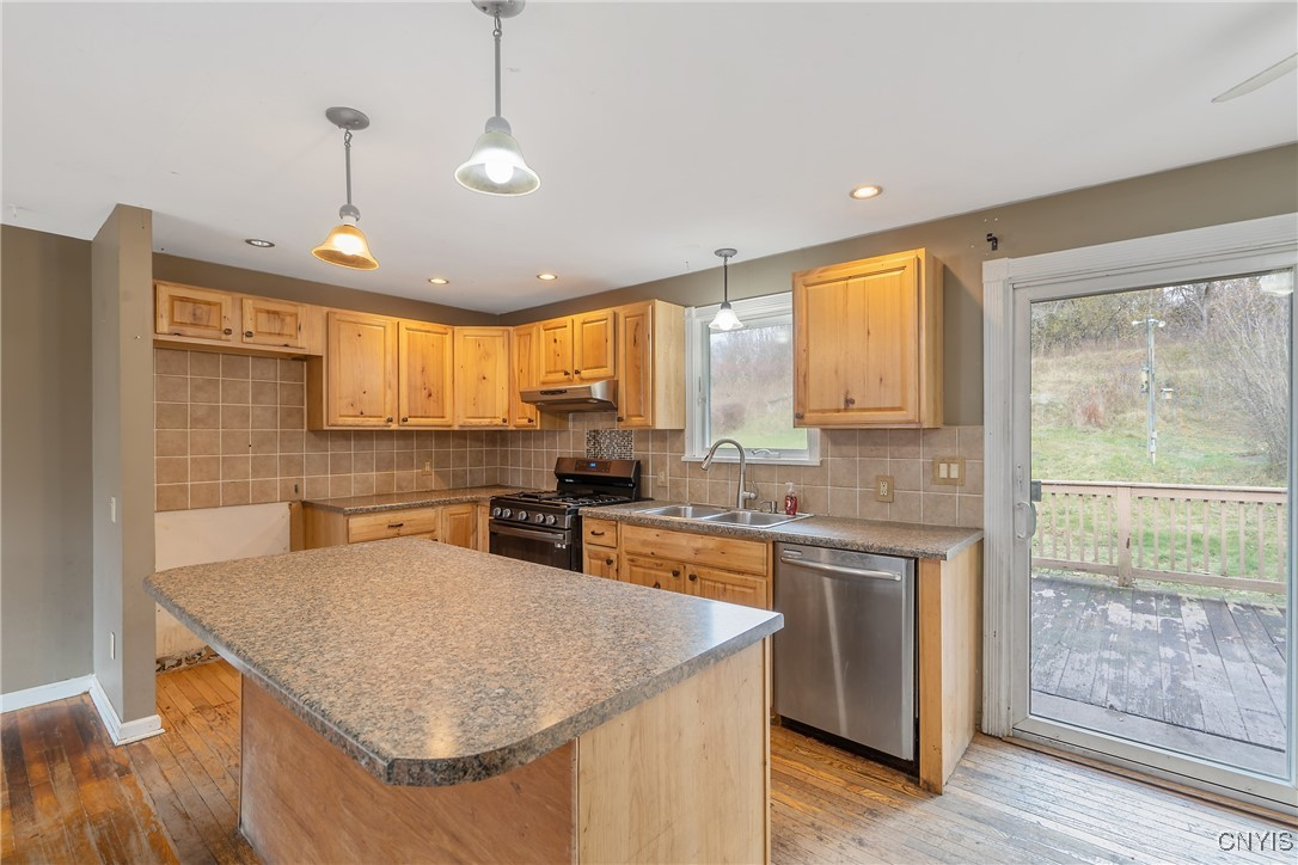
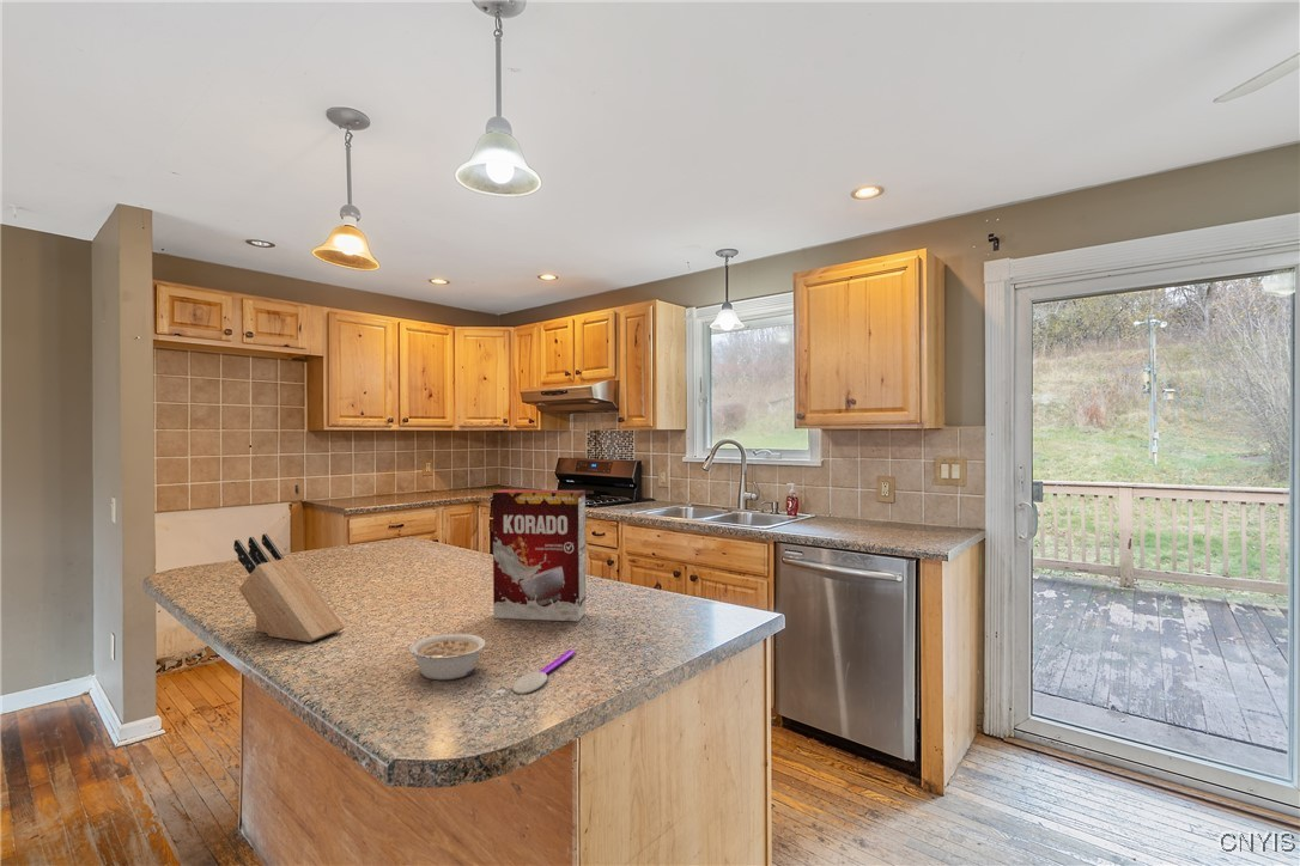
+ spoon (547, 667)
+ knife block (285, 584)
+ legume (450, 655)
+ cereal box (540, 553)
